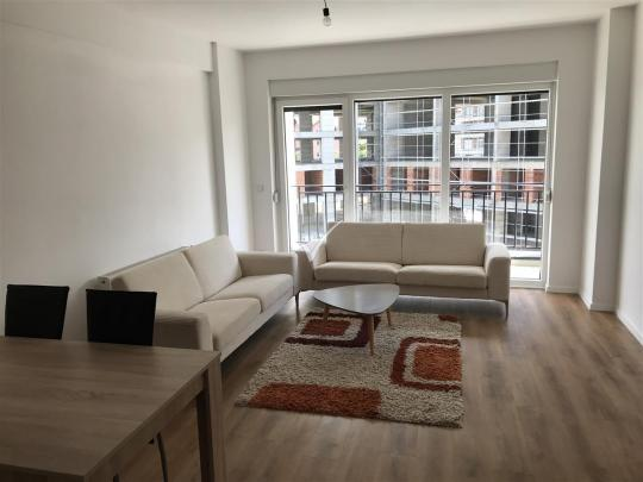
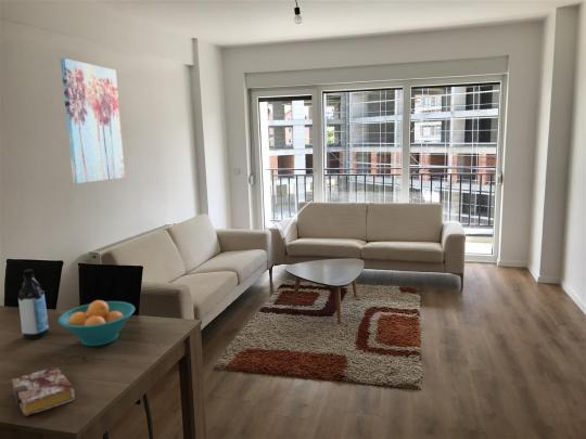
+ fruit bowl (98, 320)
+ water bottle (31, 302)
+ wall art (95, 124)
+ book (41, 388)
